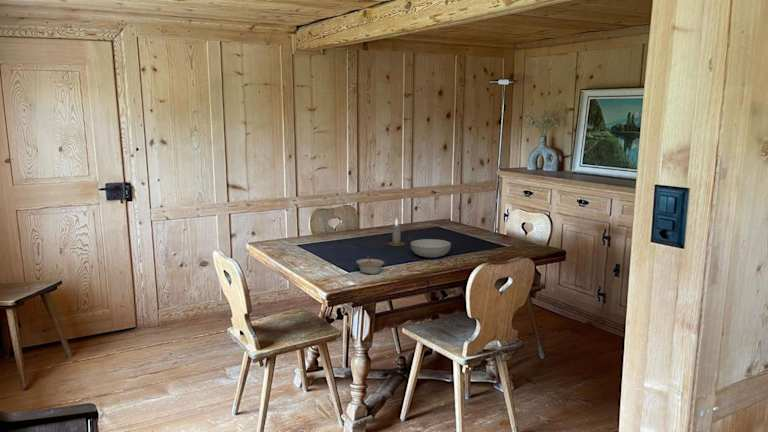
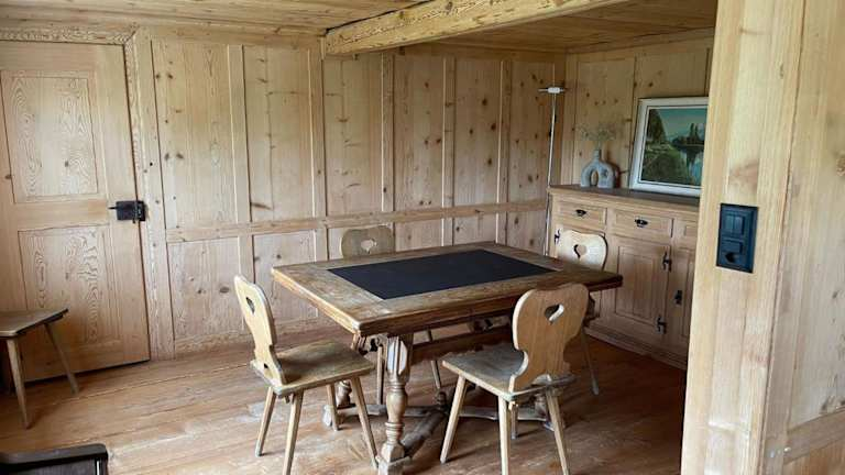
- serving bowl (430, 249)
- candle (396, 231)
- legume (369, 265)
